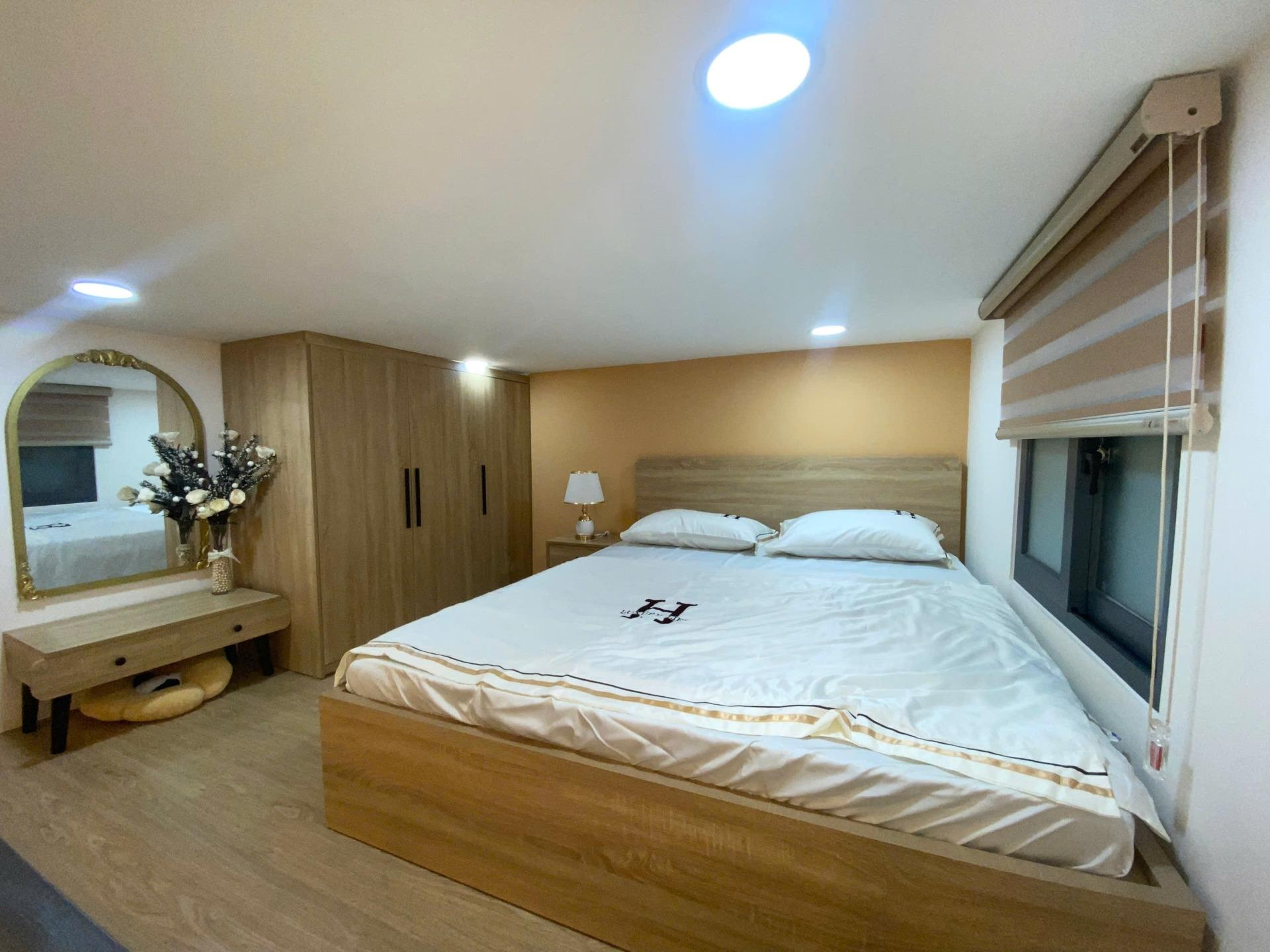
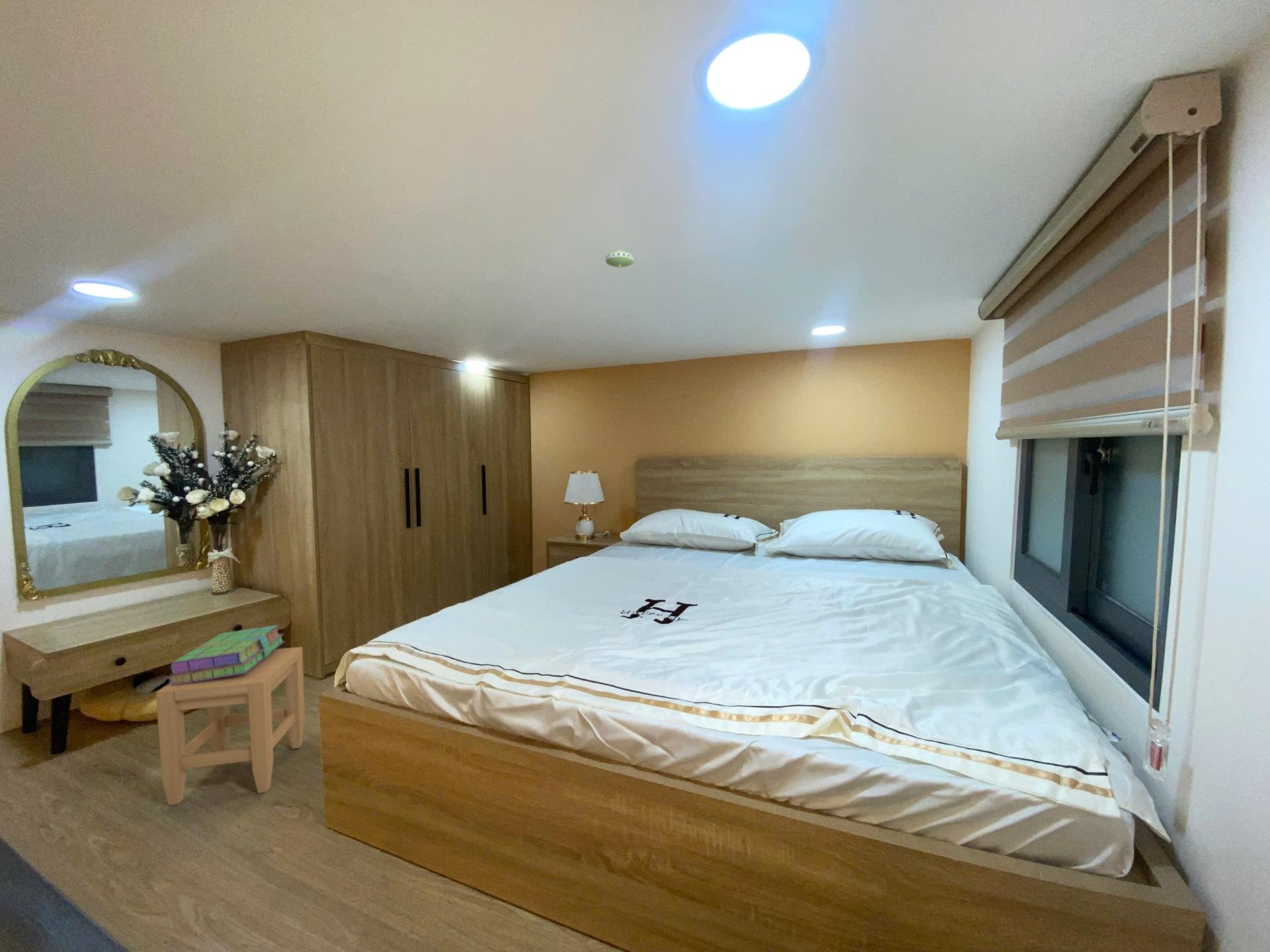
+ smoke detector (619, 258)
+ stool (239, 719)
+ stack of books (232, 654)
